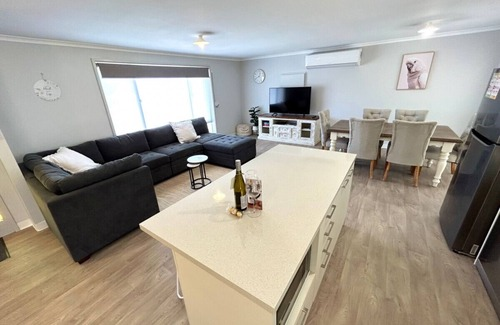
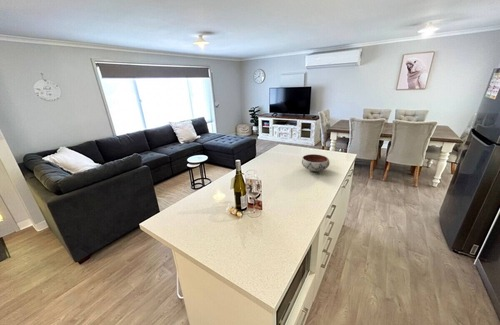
+ bowl (315, 164)
